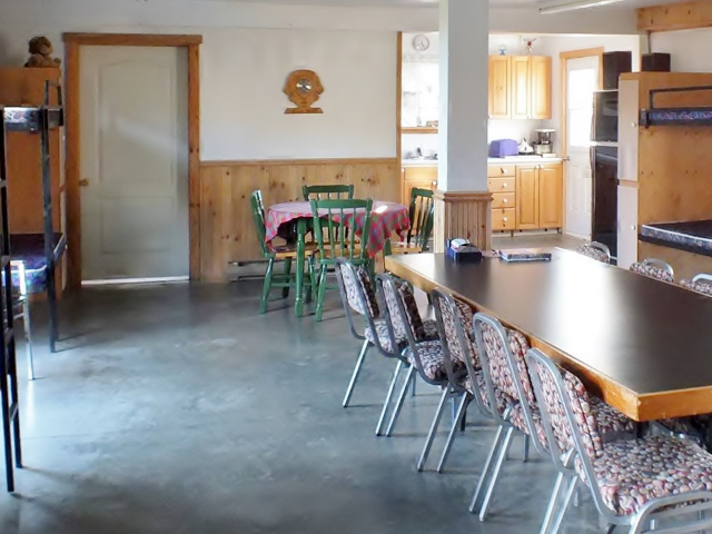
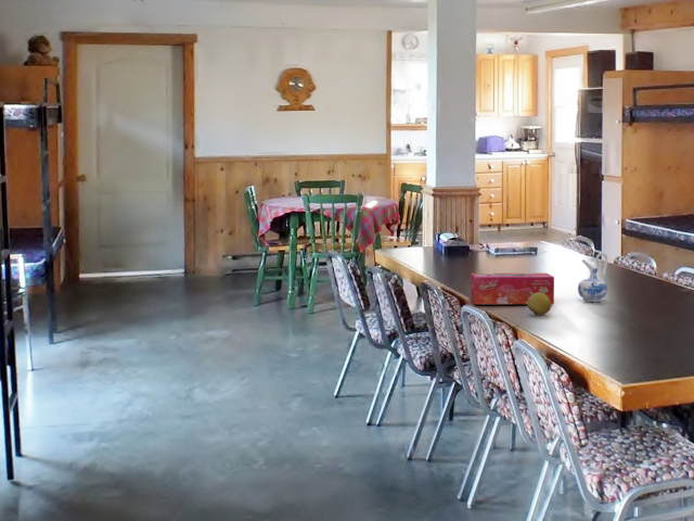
+ ceramic pitcher (592, 277)
+ fruit (539, 304)
+ tissue box (511, 288)
